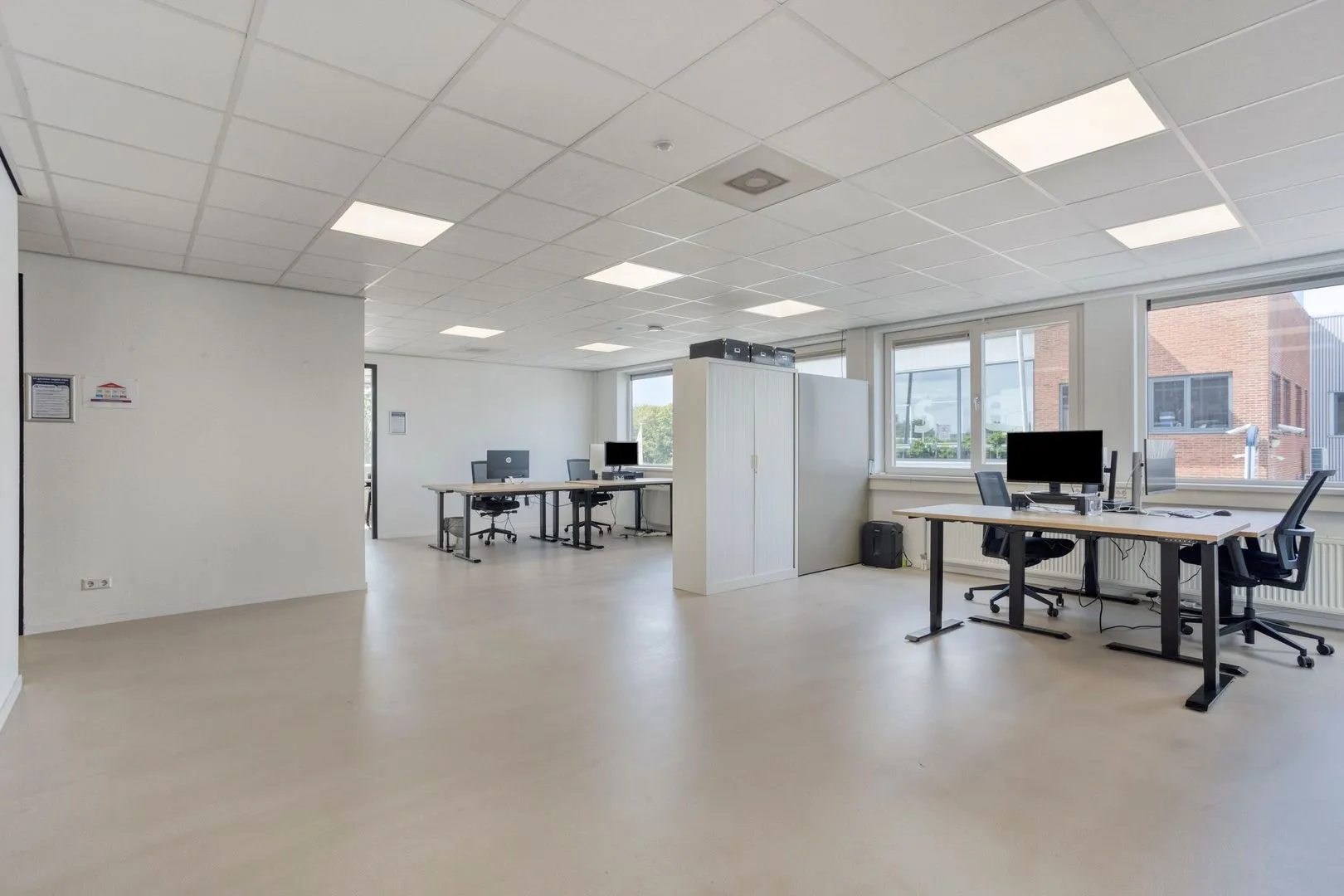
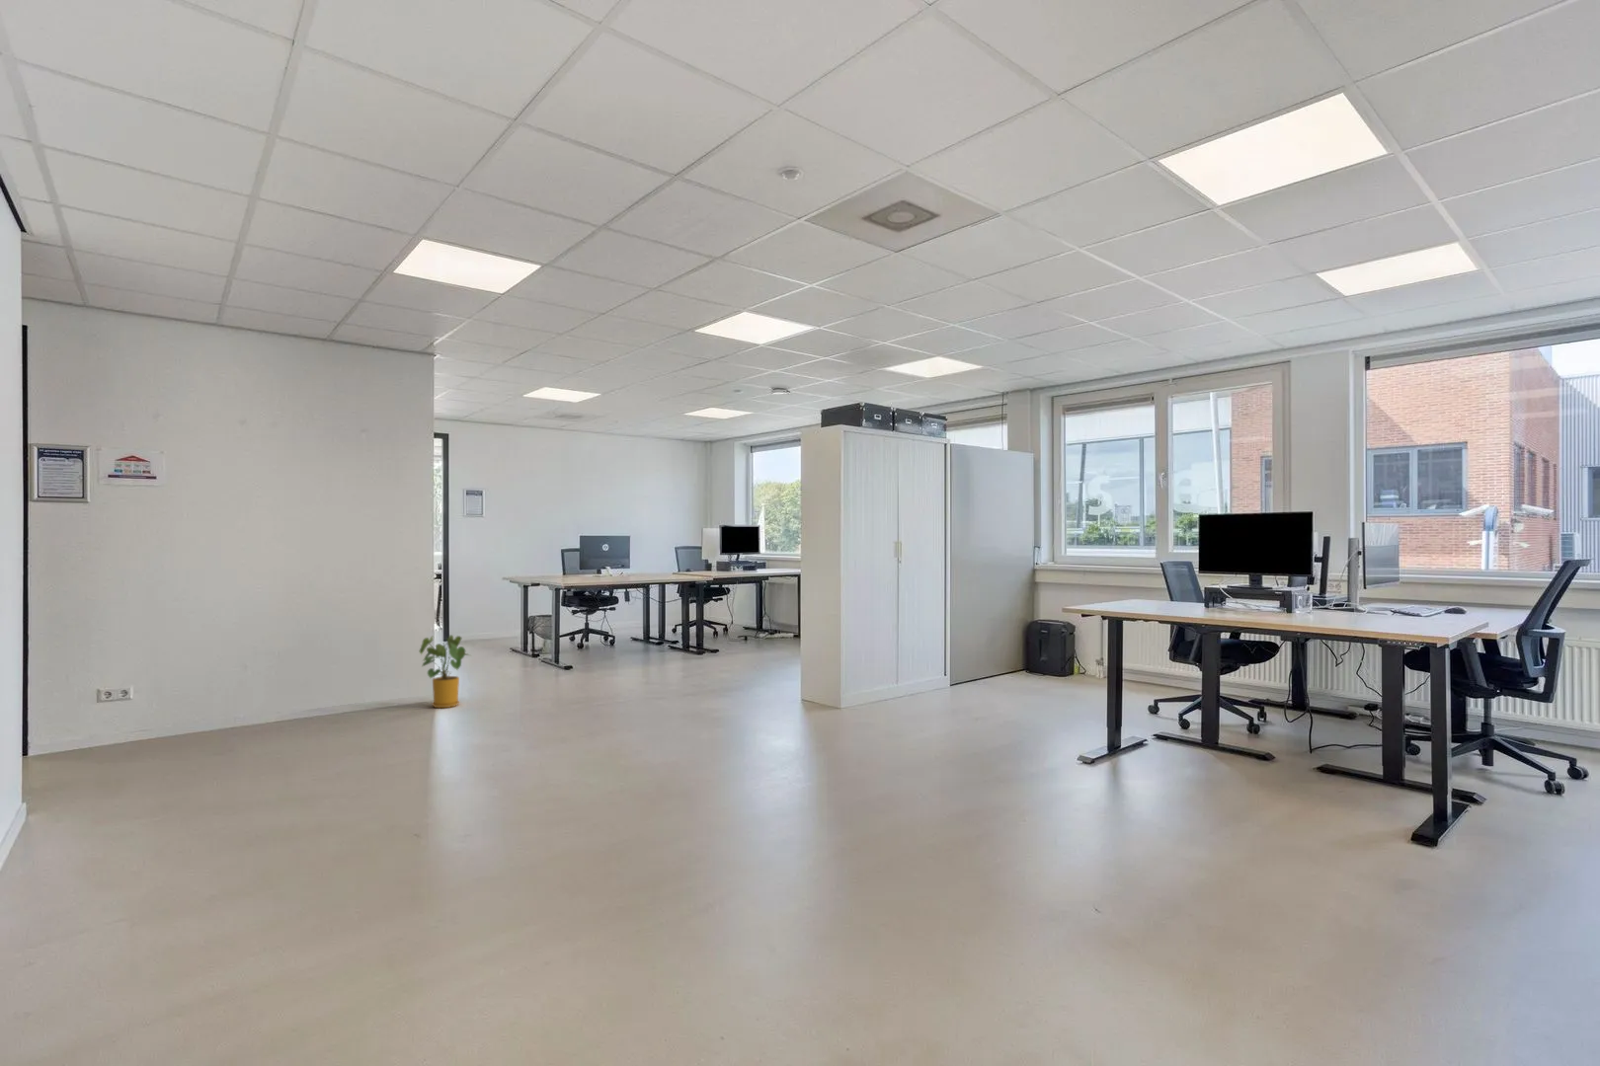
+ house plant (443, 671)
